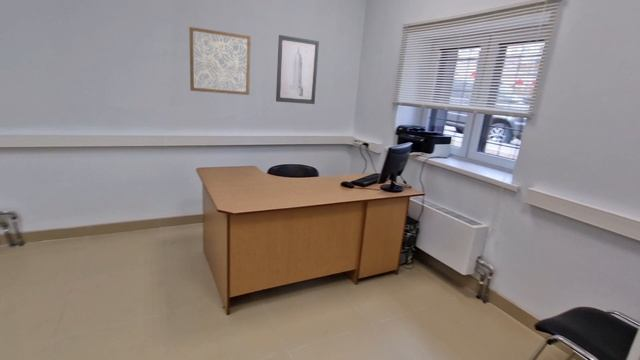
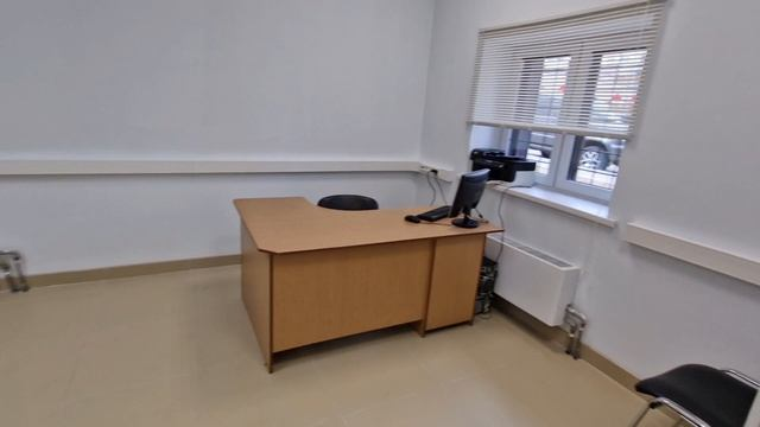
- wall art (297, 71)
- wall art (219, 64)
